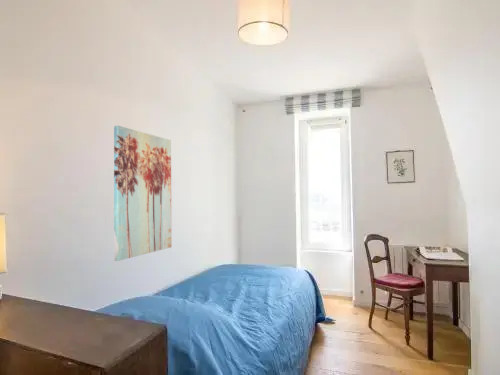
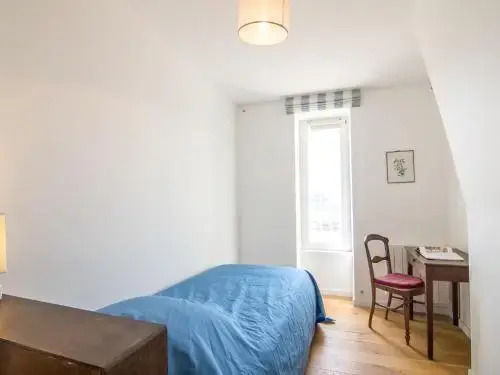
- wall art (145, 193)
